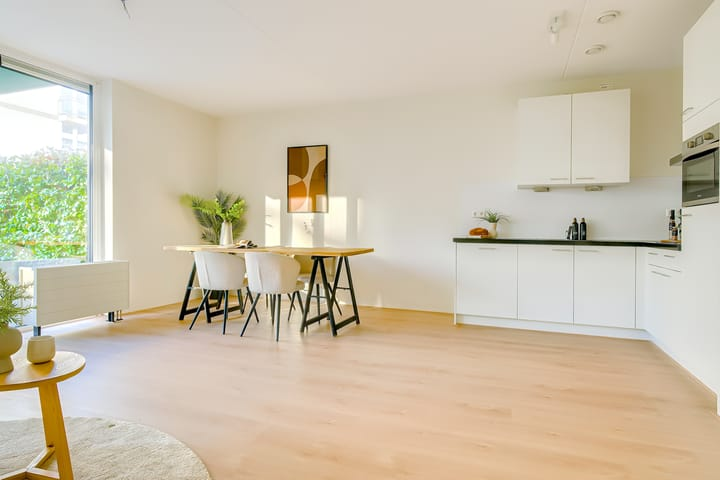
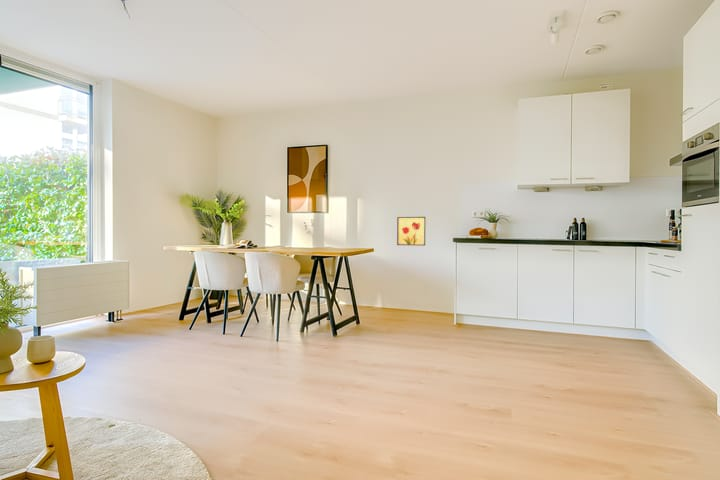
+ wall art (411, 231)
